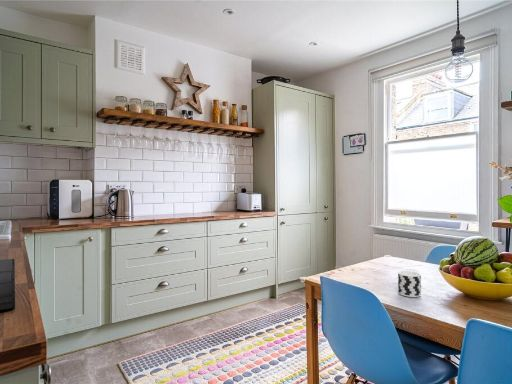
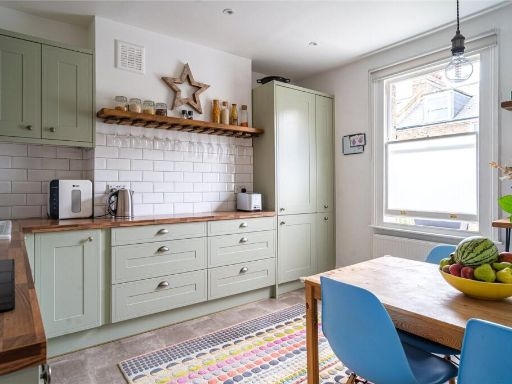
- cup (407, 282)
